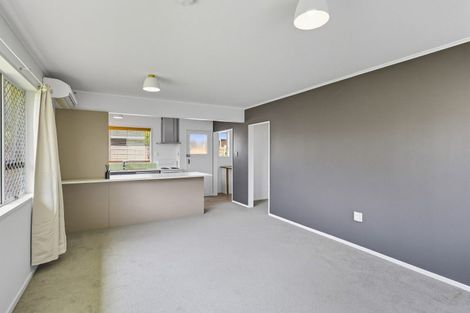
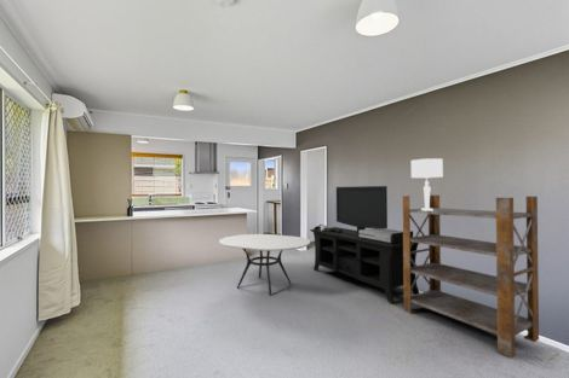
+ shelving unit (461, 268)
+ table lamp (426, 185)
+ dining table (264, 263)
+ media console (357, 233)
